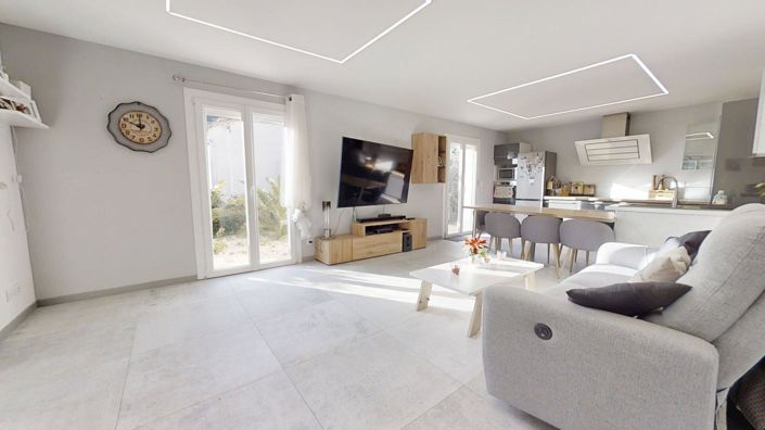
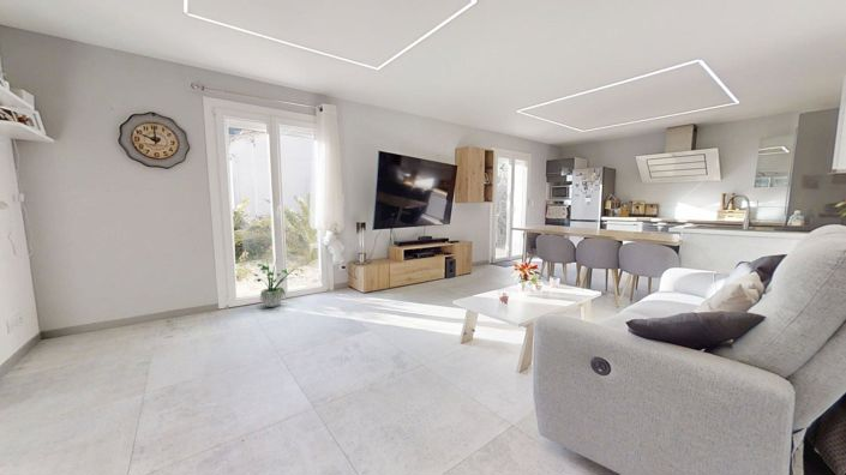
+ potted plant (278, 277)
